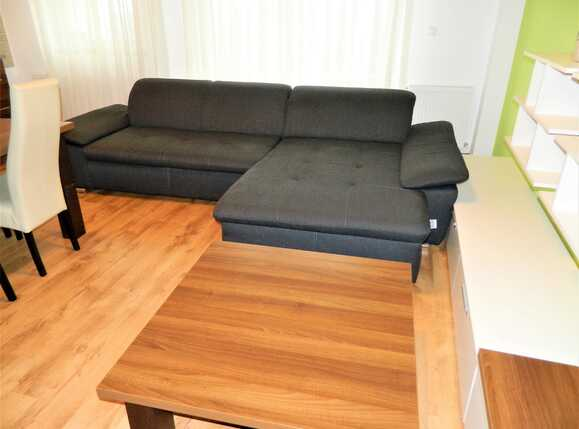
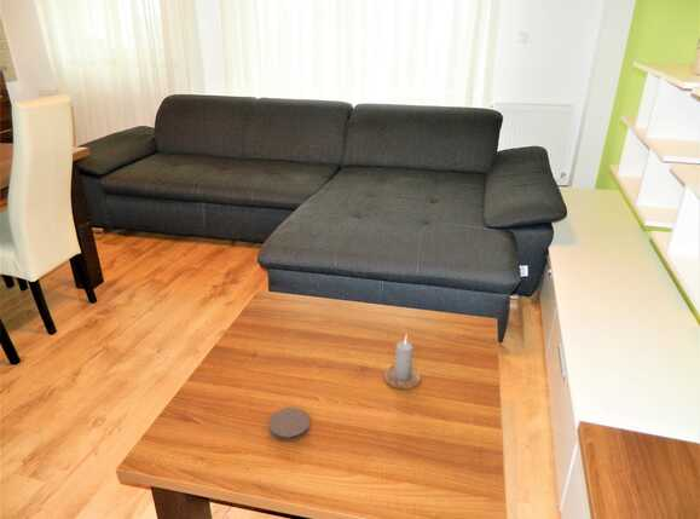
+ candle (403, 354)
+ coaster (289, 423)
